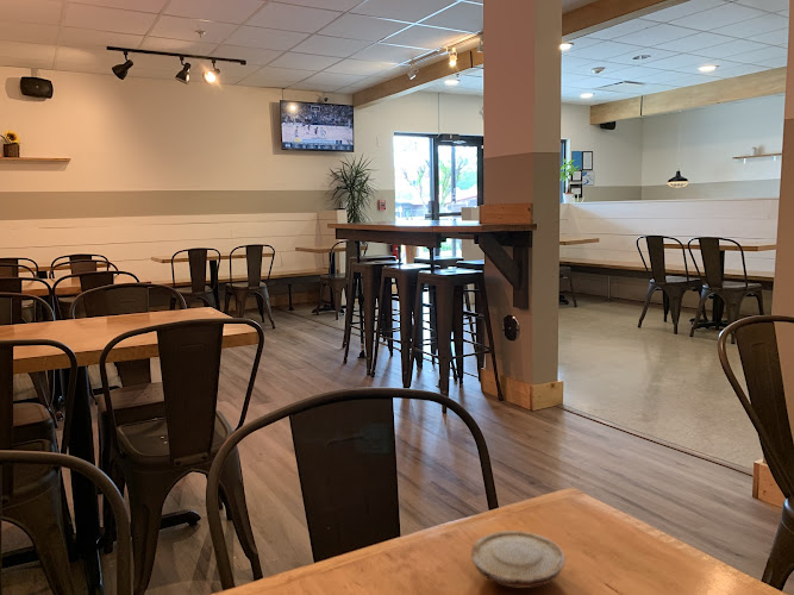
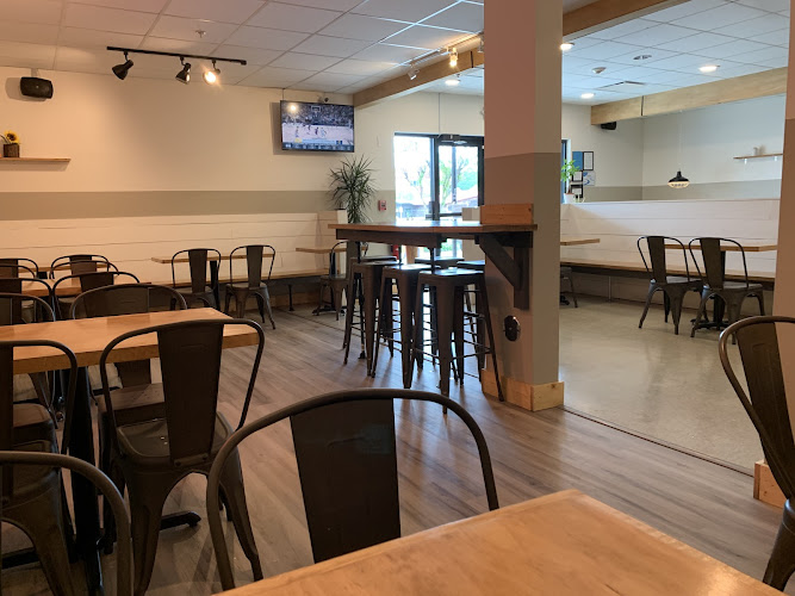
- wood slice (517, 562)
